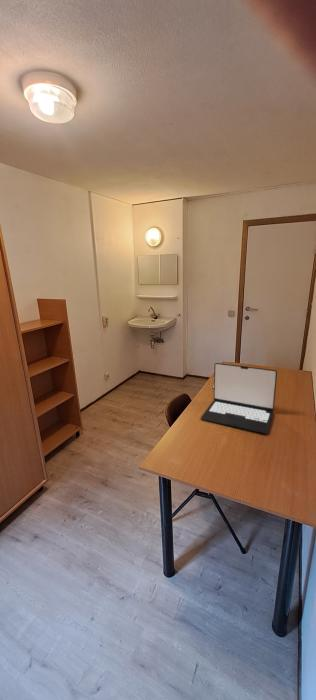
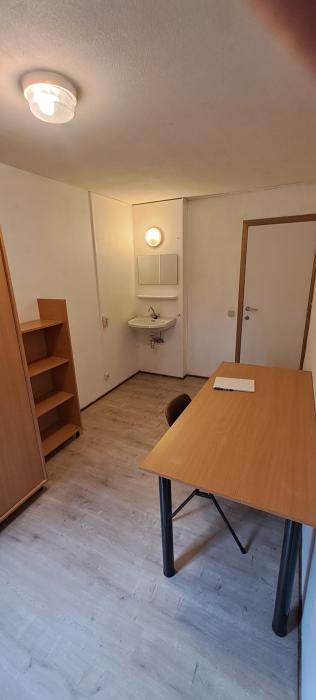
- laptop (238, 395)
